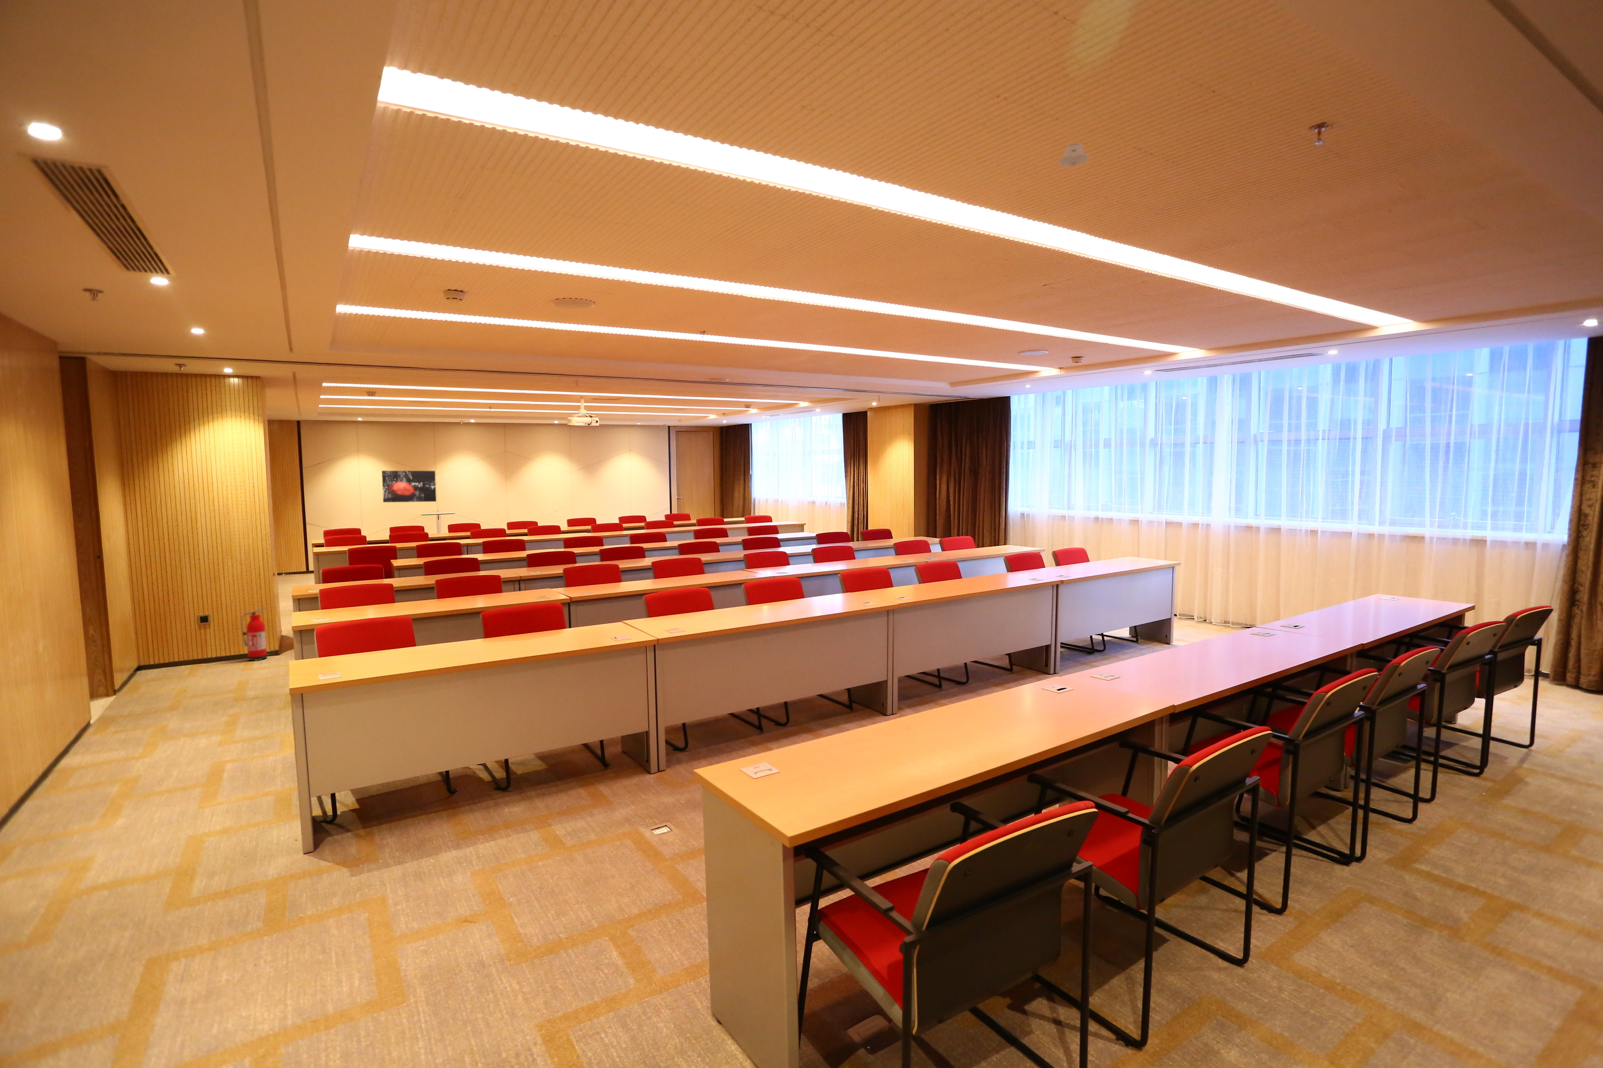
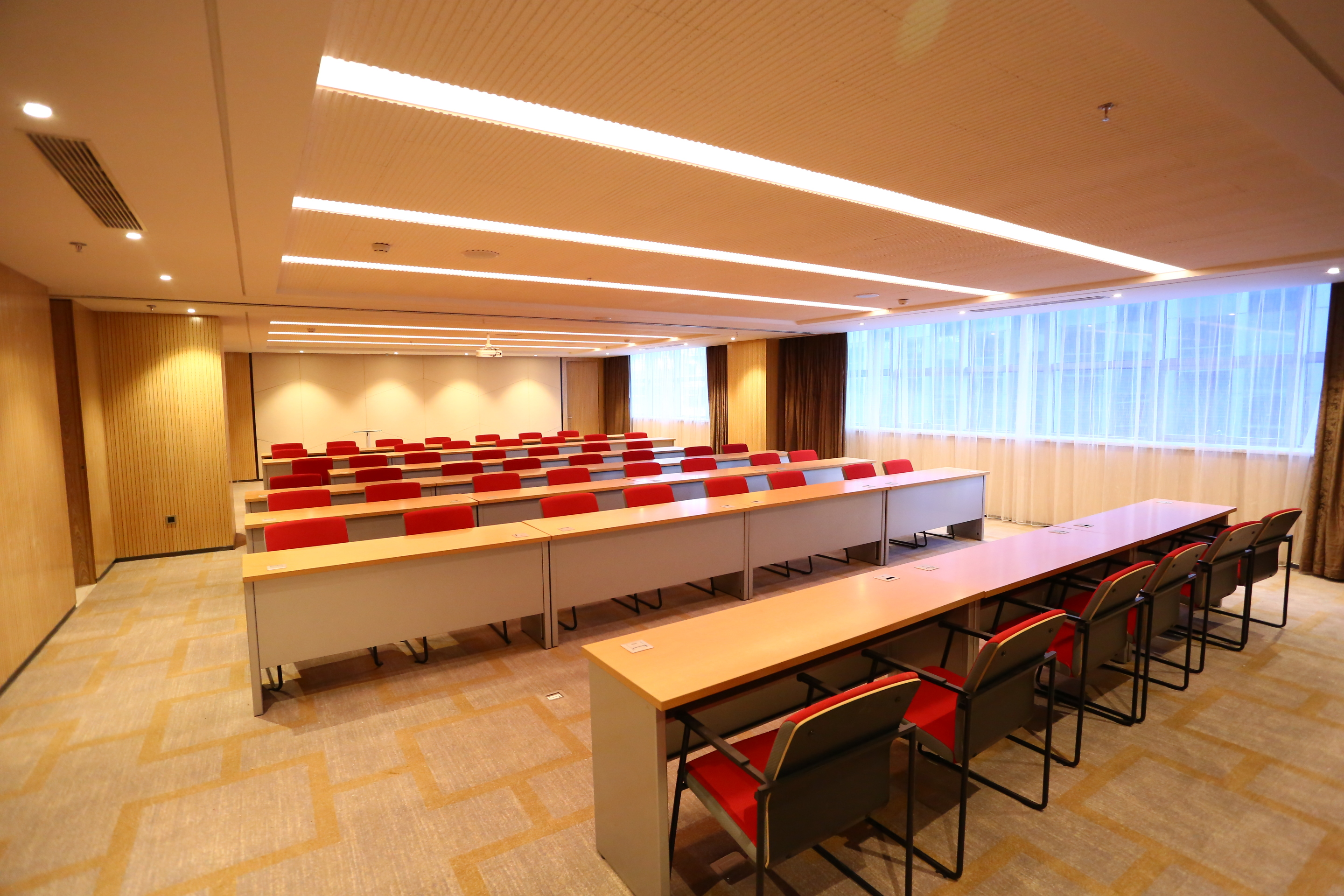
- wall art (409, 486)
- fire extinguisher (255, 634)
- recessed light (1073, 154)
